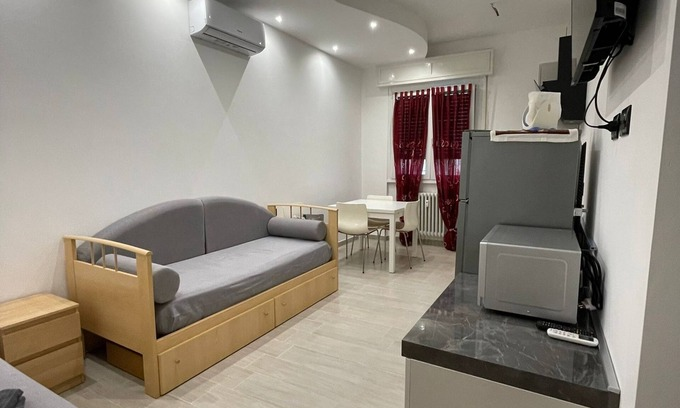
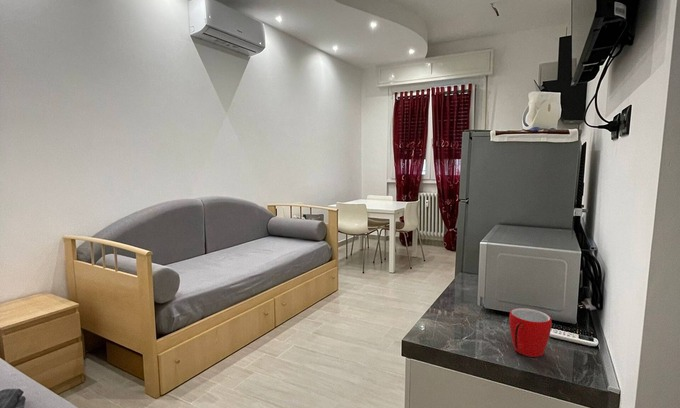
+ mug (526, 334)
